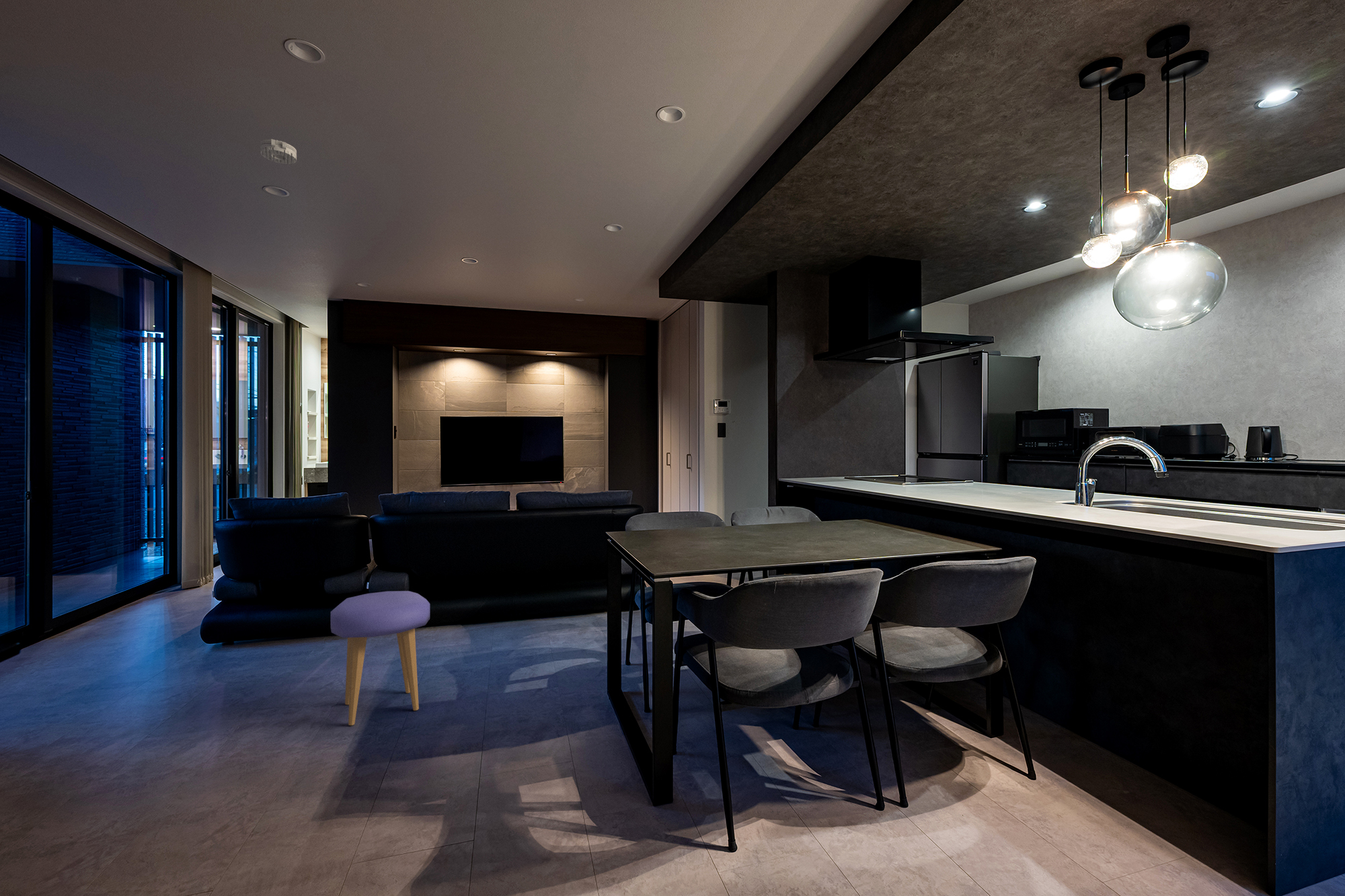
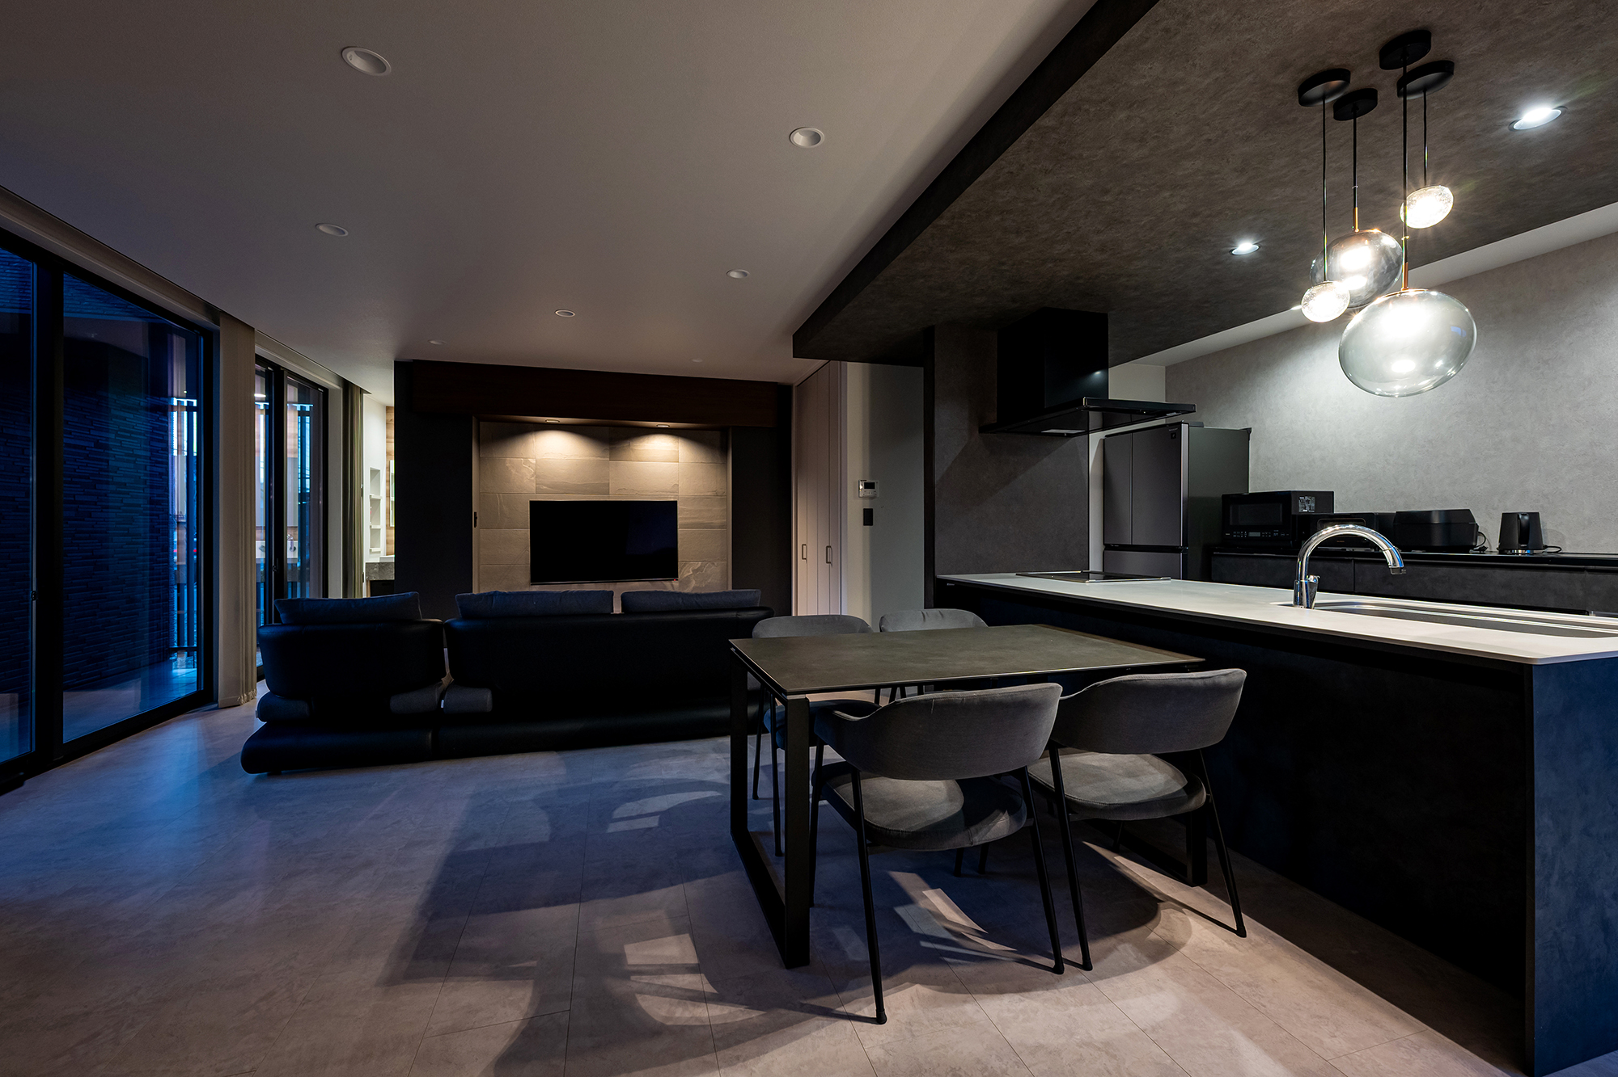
- smoke detector (278, 151)
- stool (364, 652)
